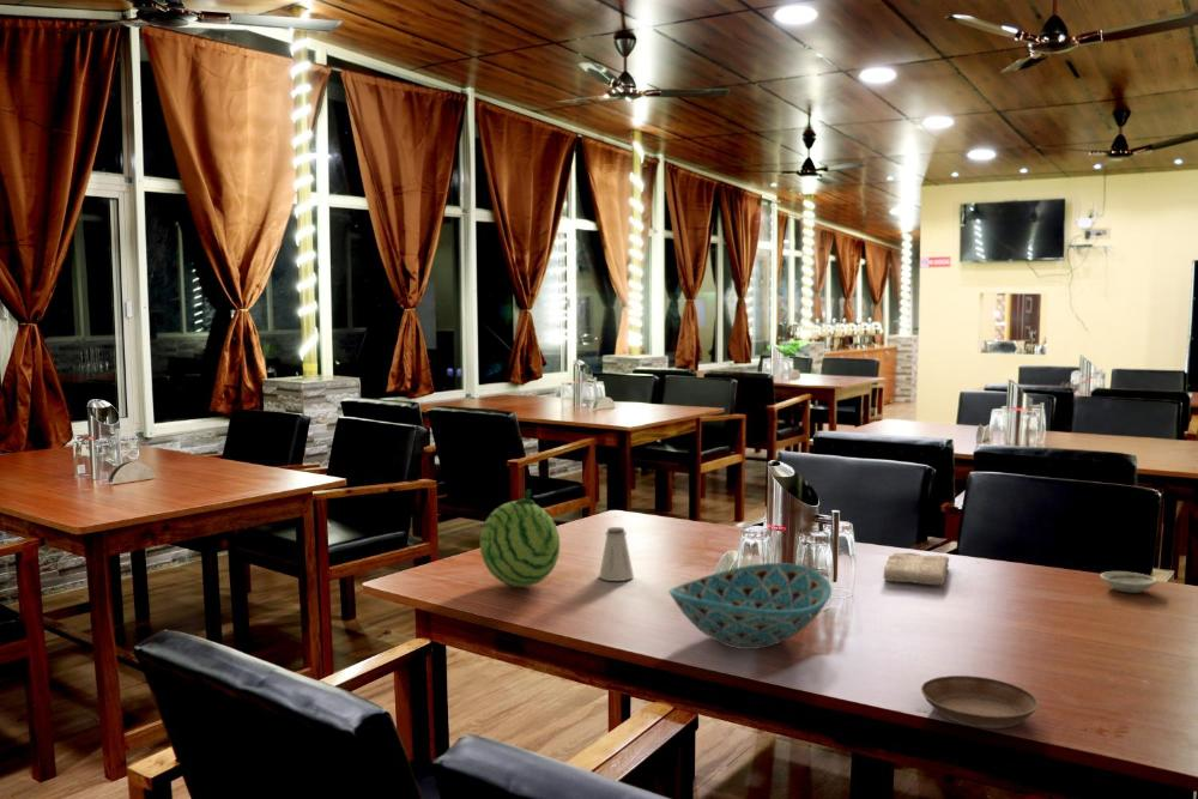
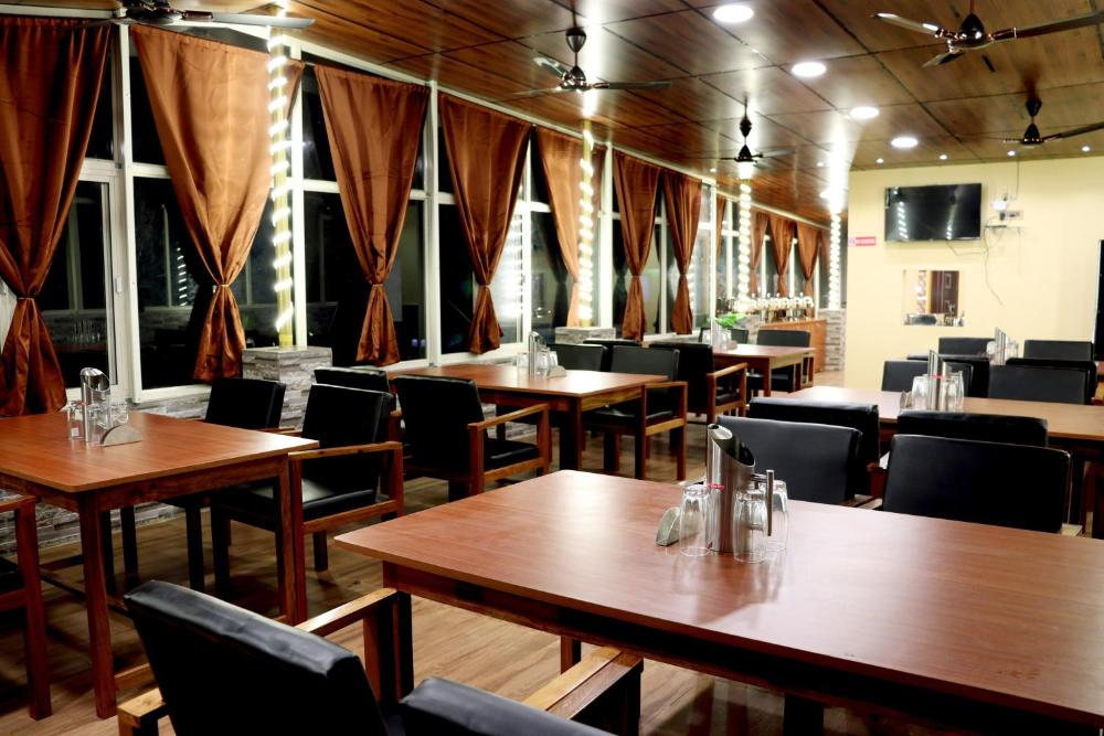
- bowl (750, 610)
- washcloth (916, 567)
- saltshaker (616, 552)
- saucer (978, 703)
- saucer (1127, 582)
- fruit (519, 537)
